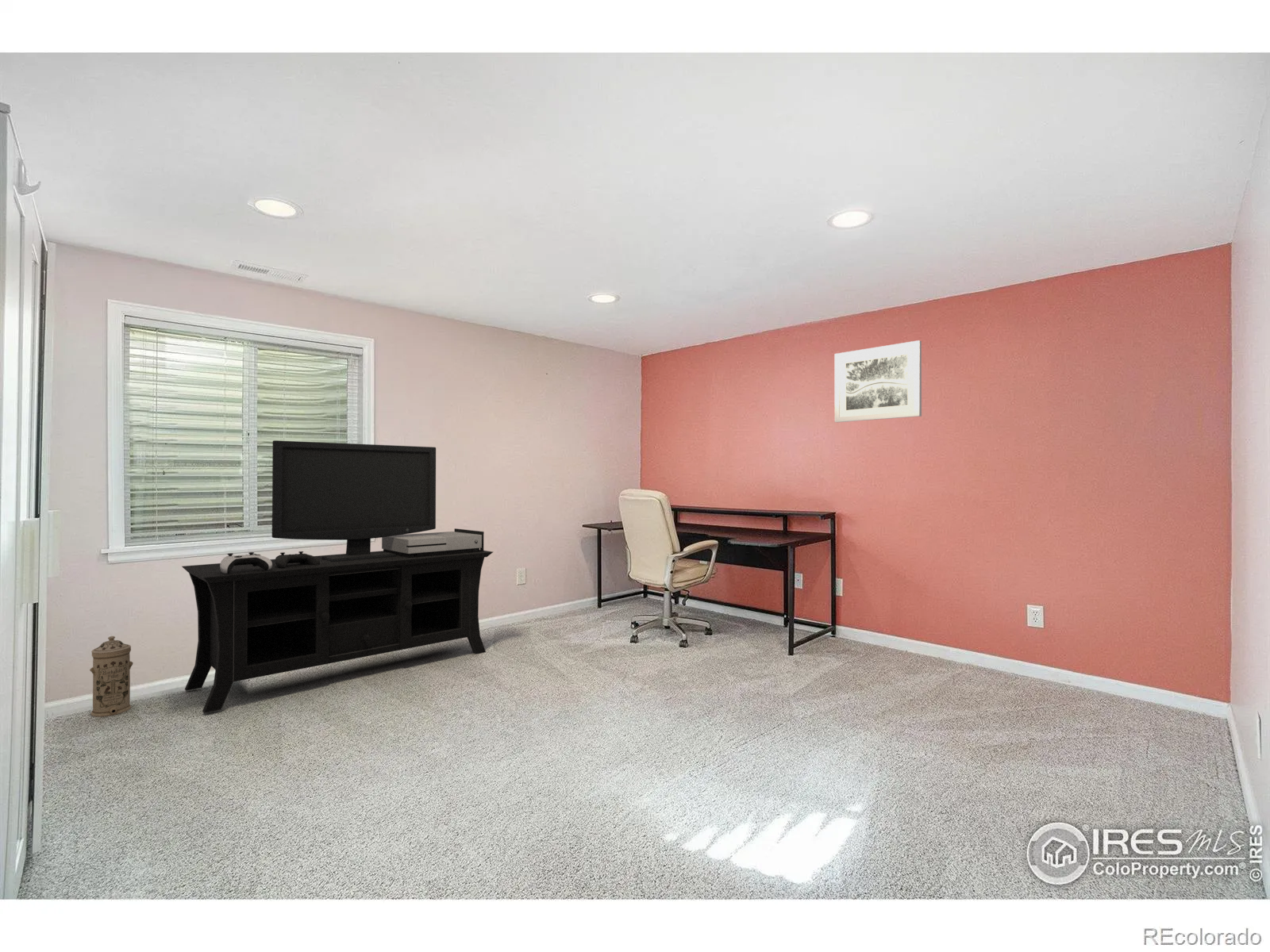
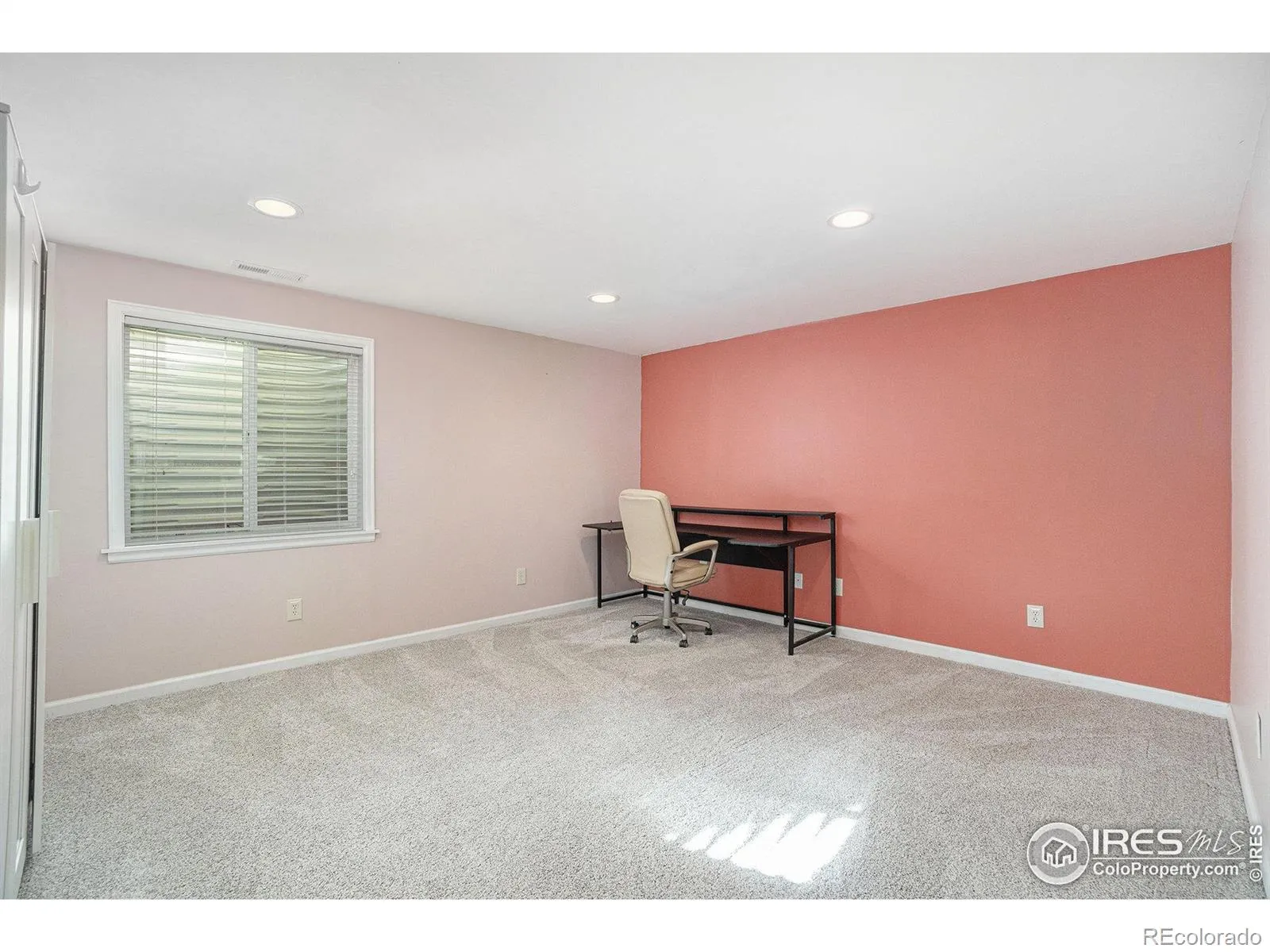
- water filter (111, 674)
- wall art (876, 383)
- media console (352, 556)
